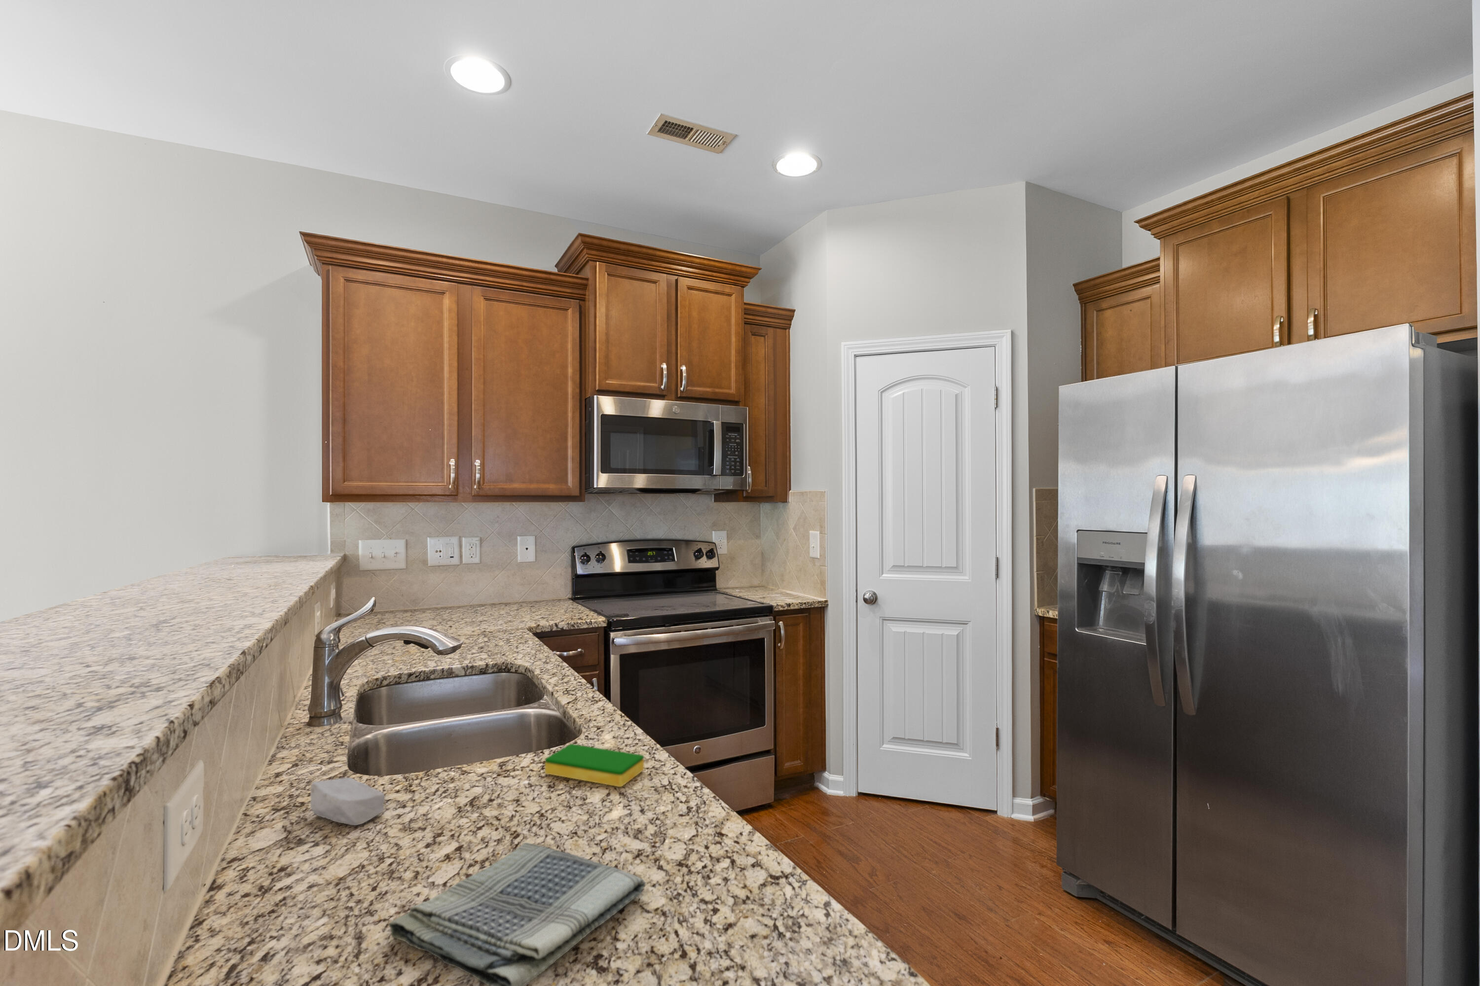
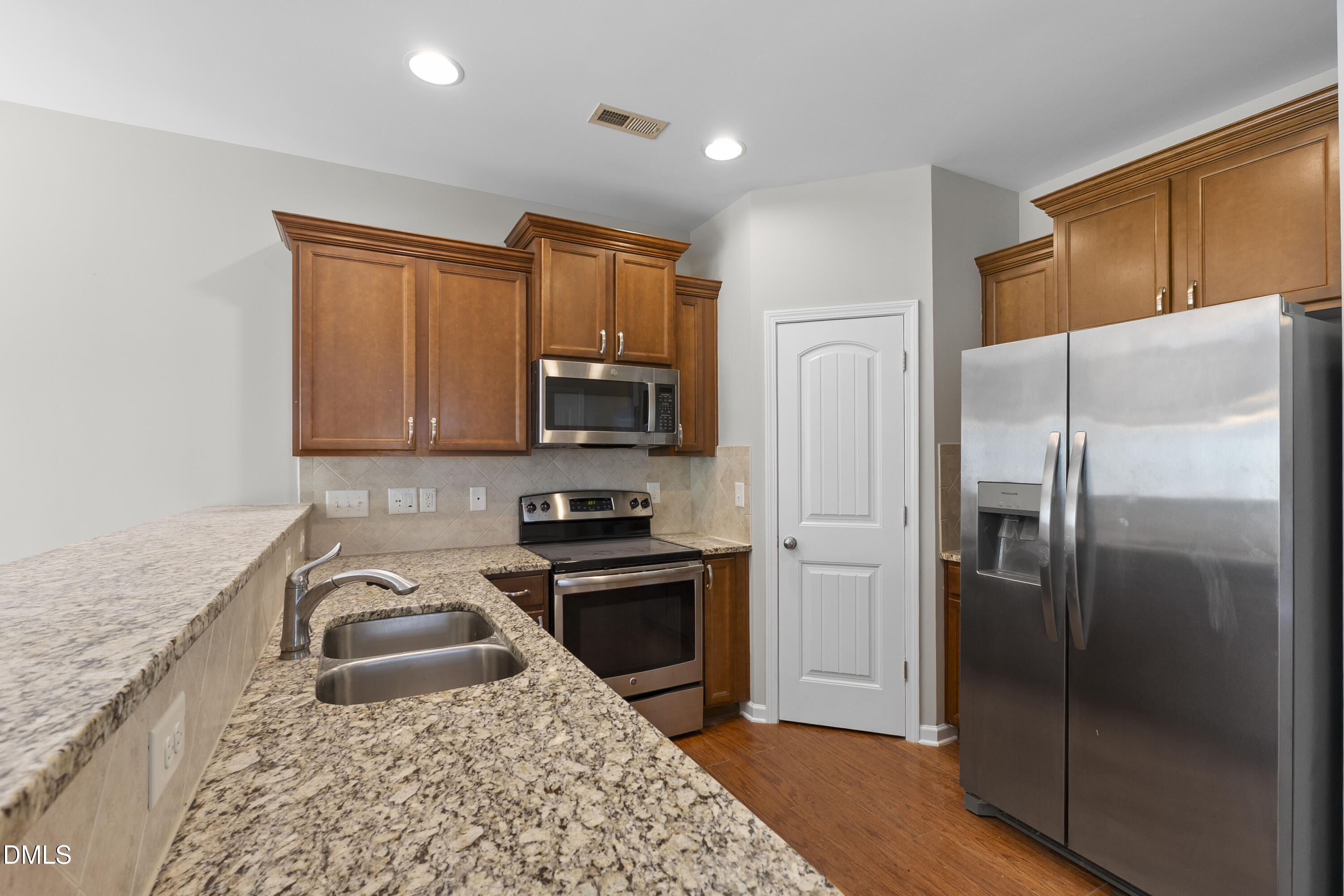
- dish sponge (595, 764)
- dish towel (522, 900)
- soap bar (346, 798)
